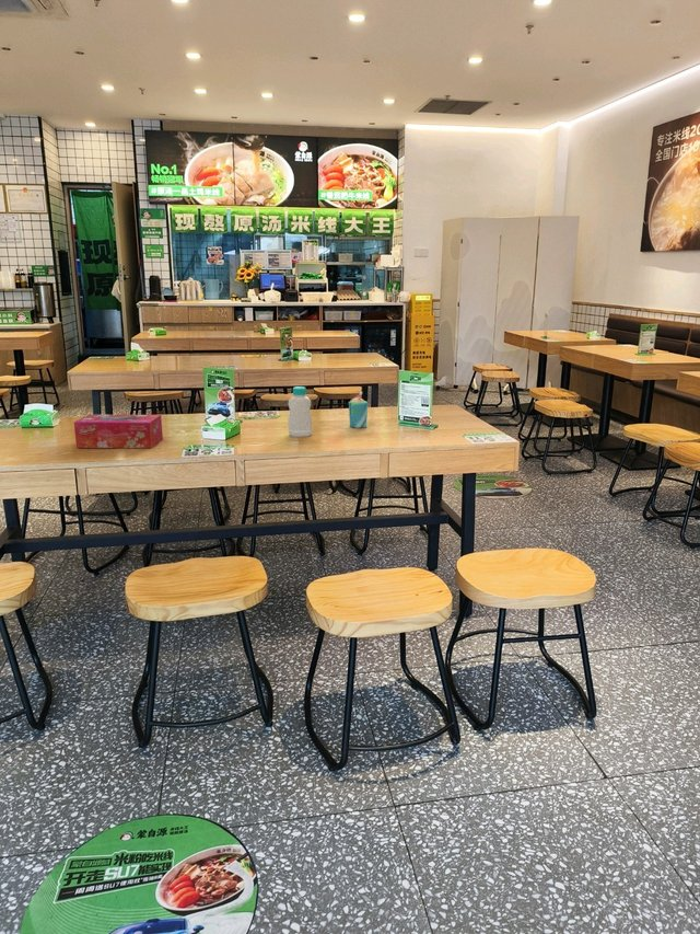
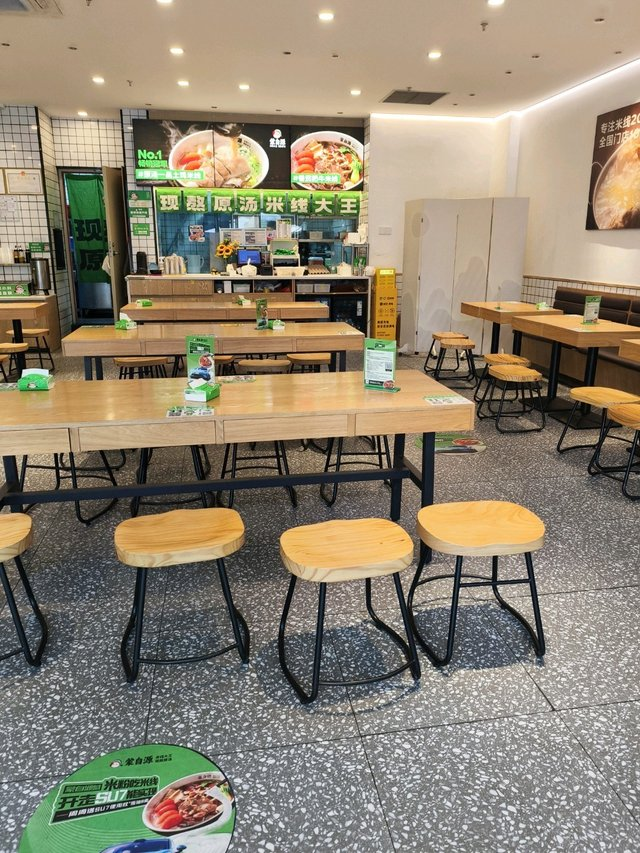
- milkshake (358, 407)
- tissue box (119, 430)
- bottle (300, 411)
